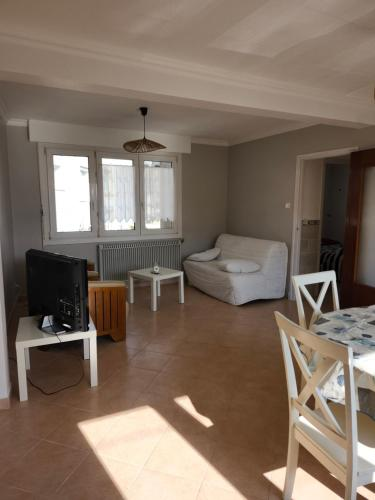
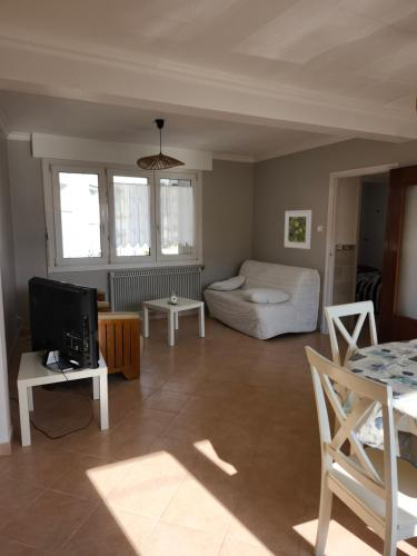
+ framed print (297, 229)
